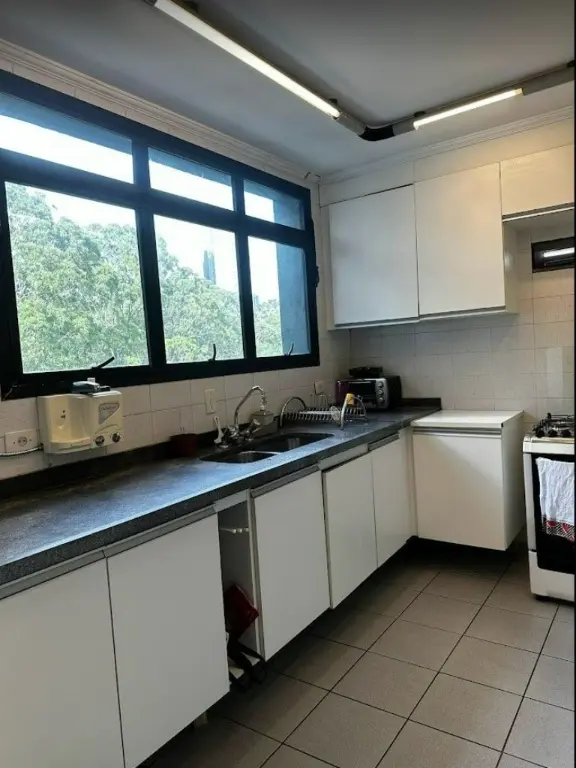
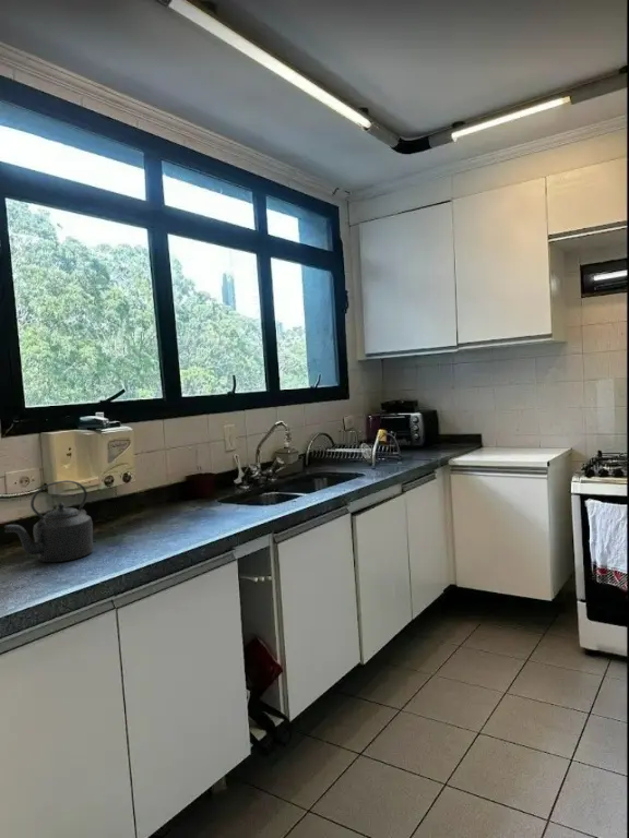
+ kettle (49, 522)
